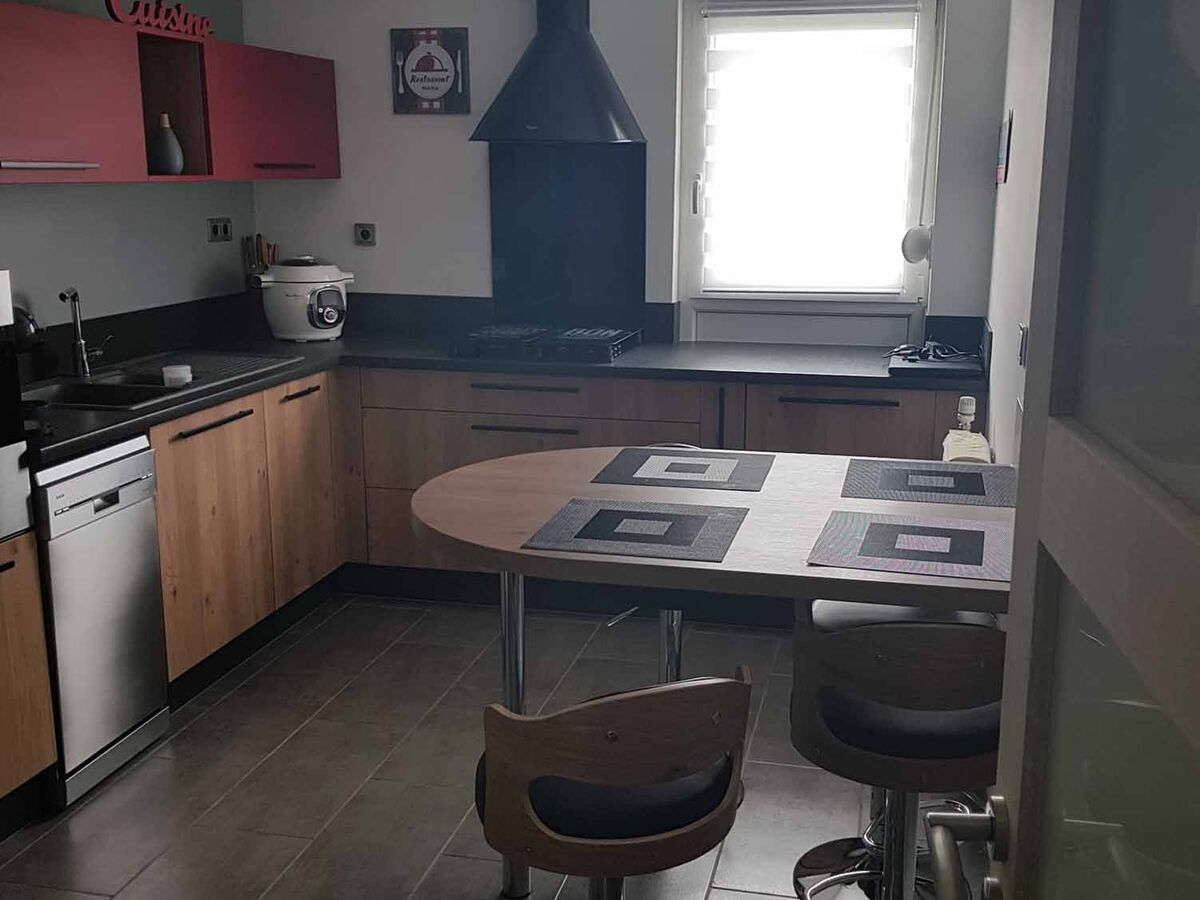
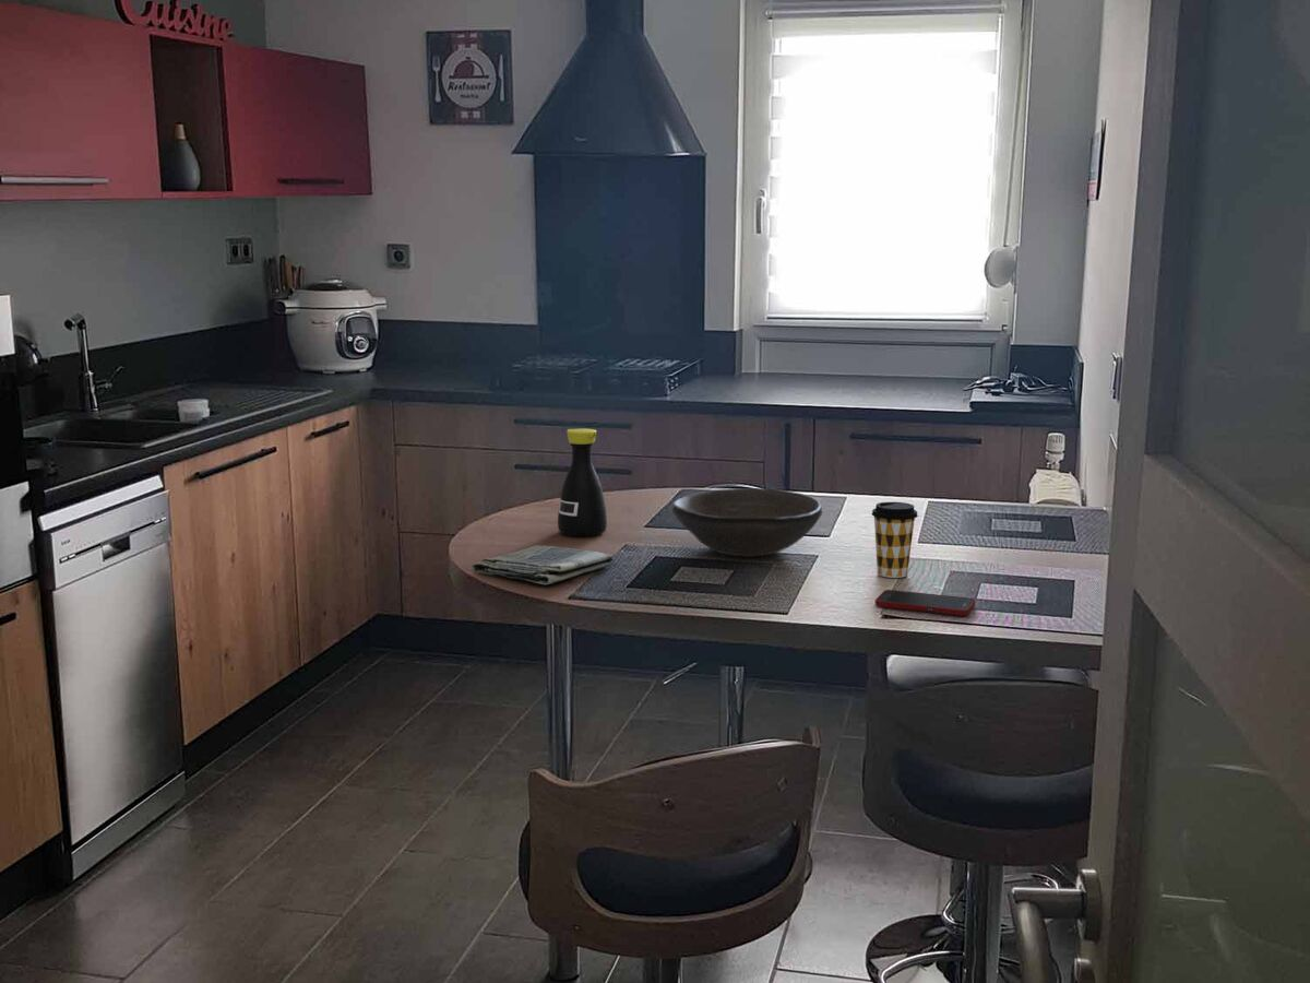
+ bottle (582, 481)
+ dish towel (543, 560)
+ bowl (746, 525)
+ coffee cup (893, 540)
+ cell phone (925, 602)
